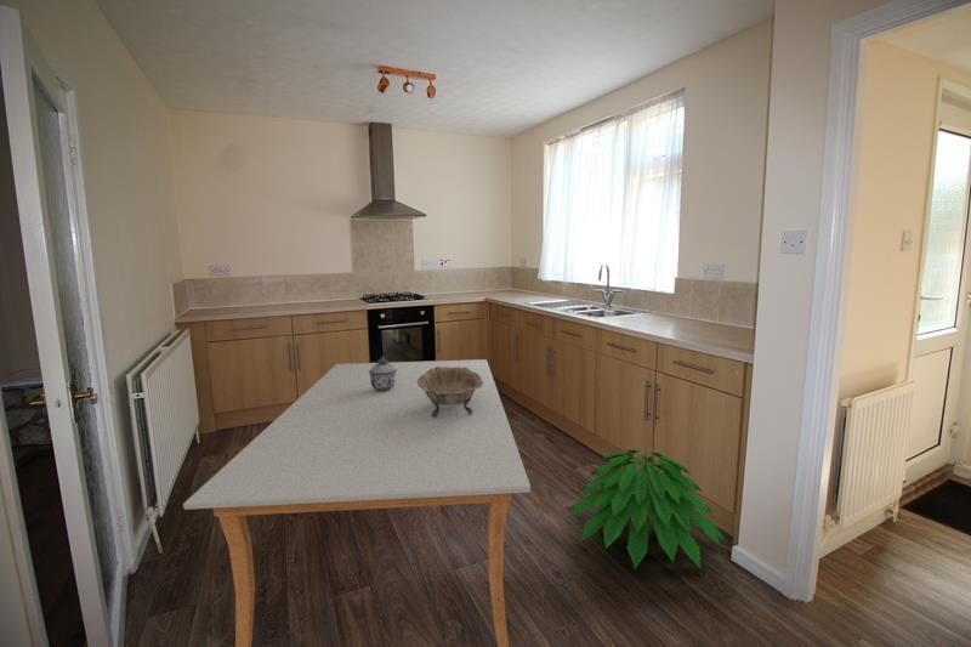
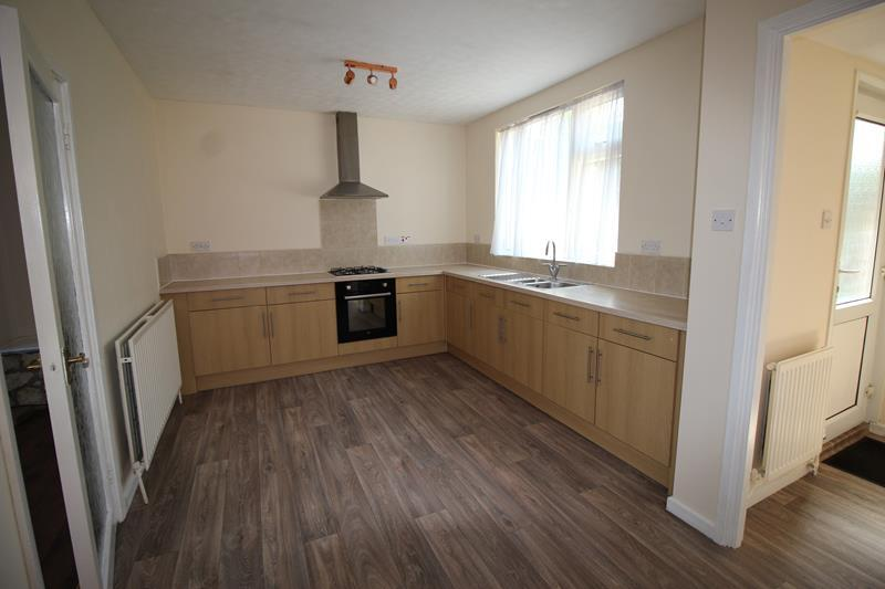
- decorative bowl (450, 391)
- dining table (399, 469)
- lidded jar (382, 373)
- indoor plant (643, 495)
